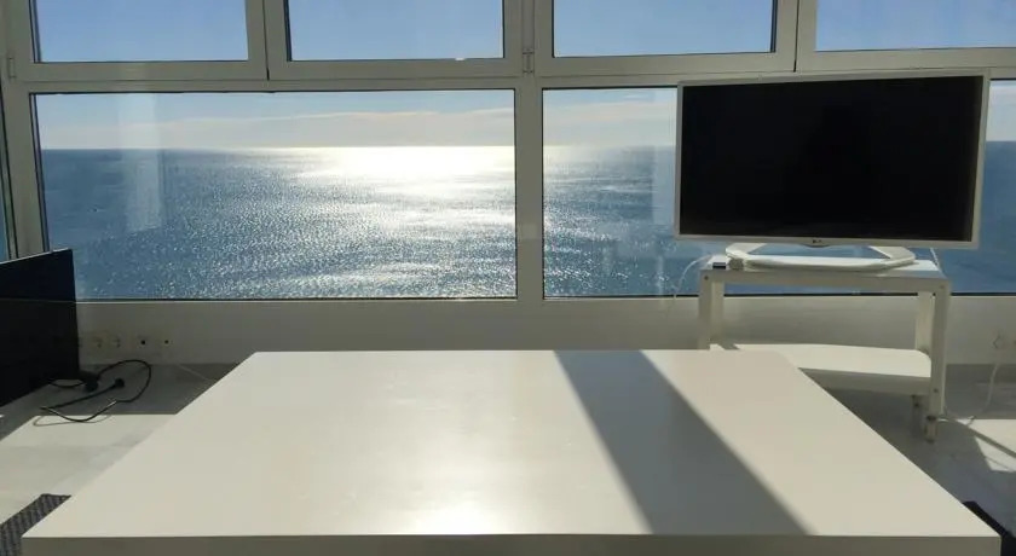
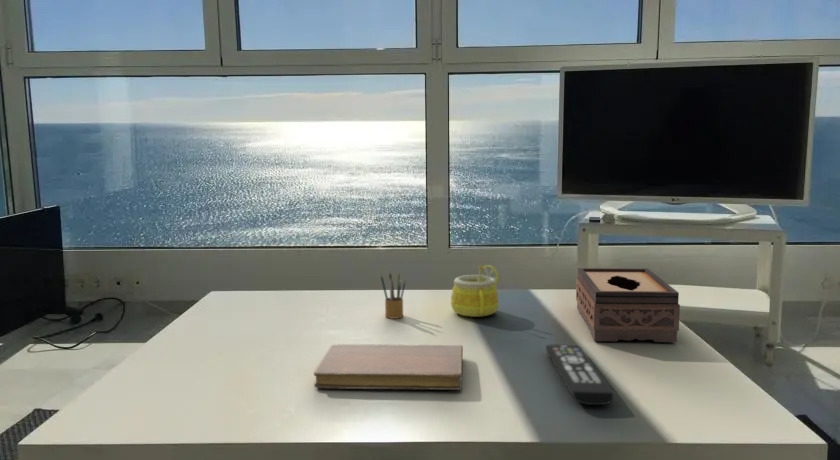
+ pencil box (393, 294)
+ tissue box (623, 302)
+ notebook (392, 364)
+ mug (475, 288)
+ remote control (576, 371)
